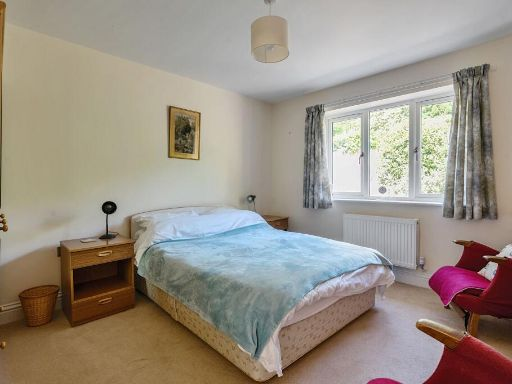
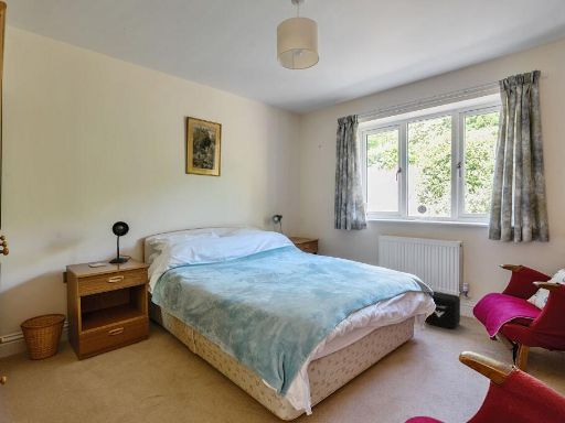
+ air purifier (440, 310)
